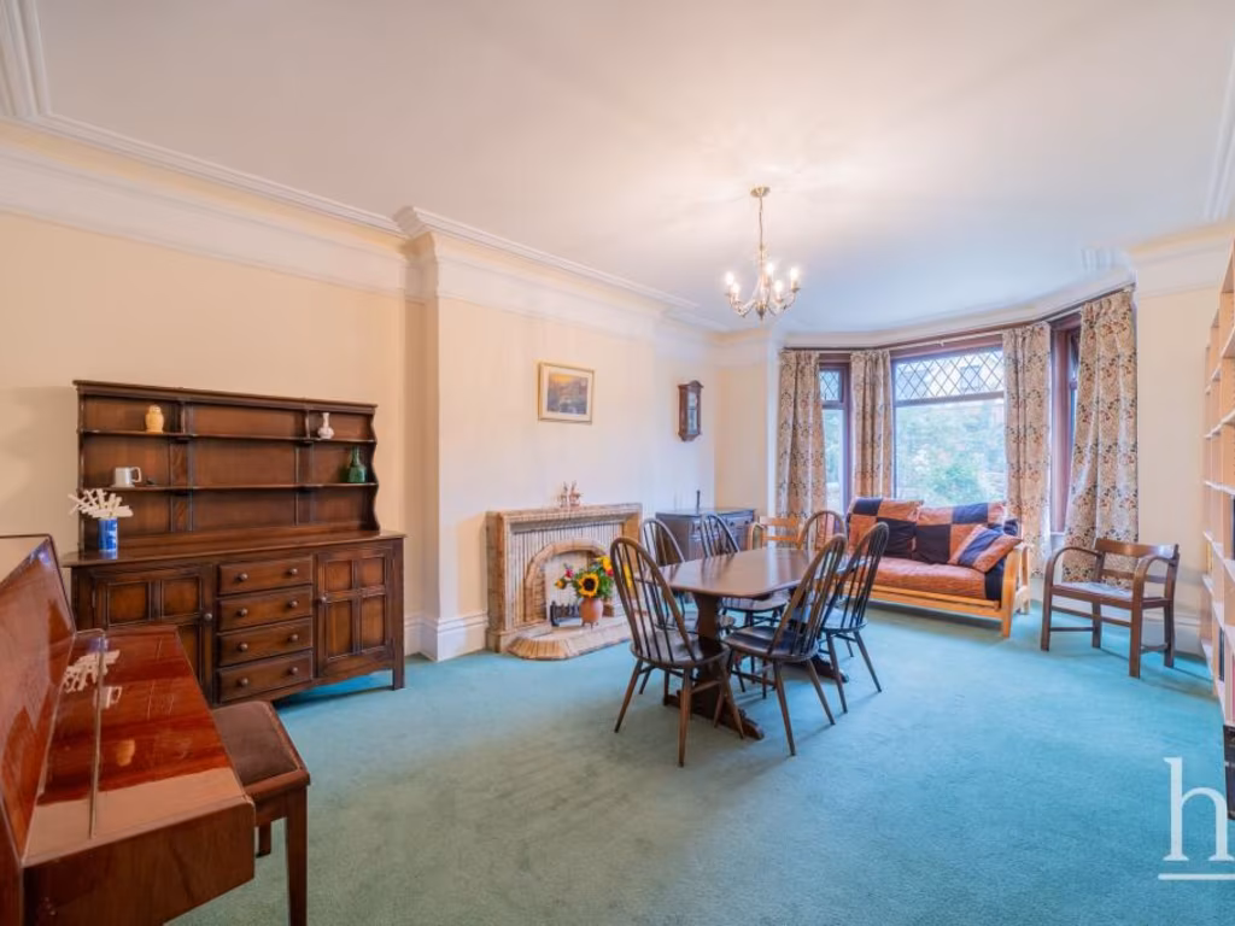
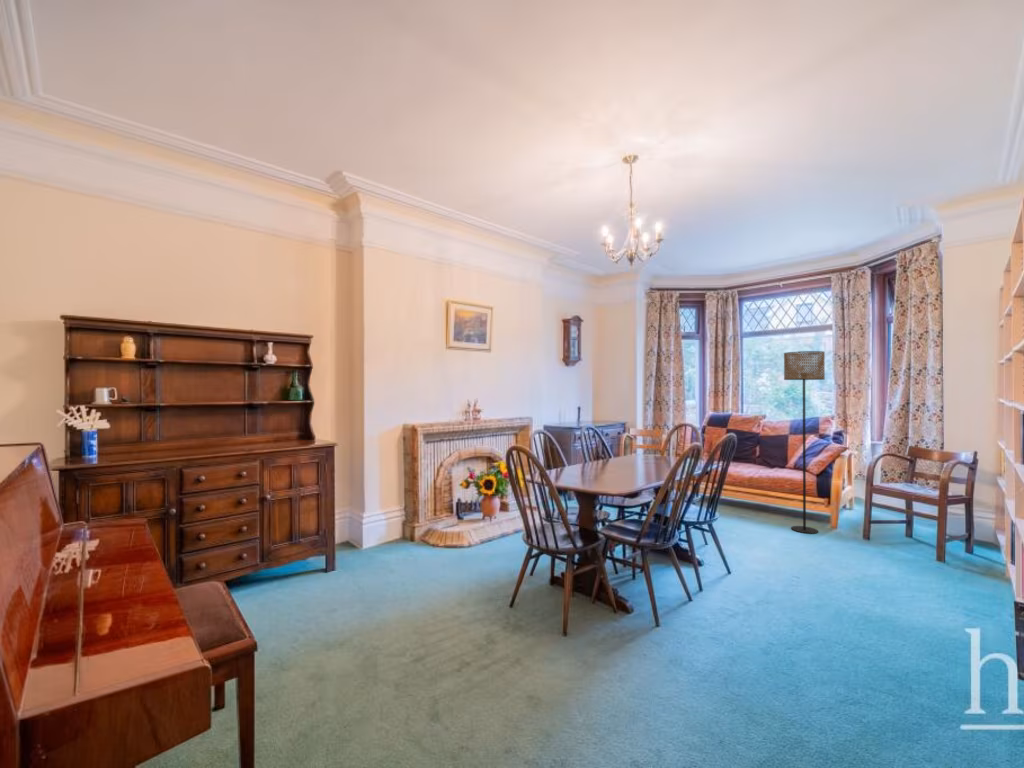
+ floor lamp (804, 441)
